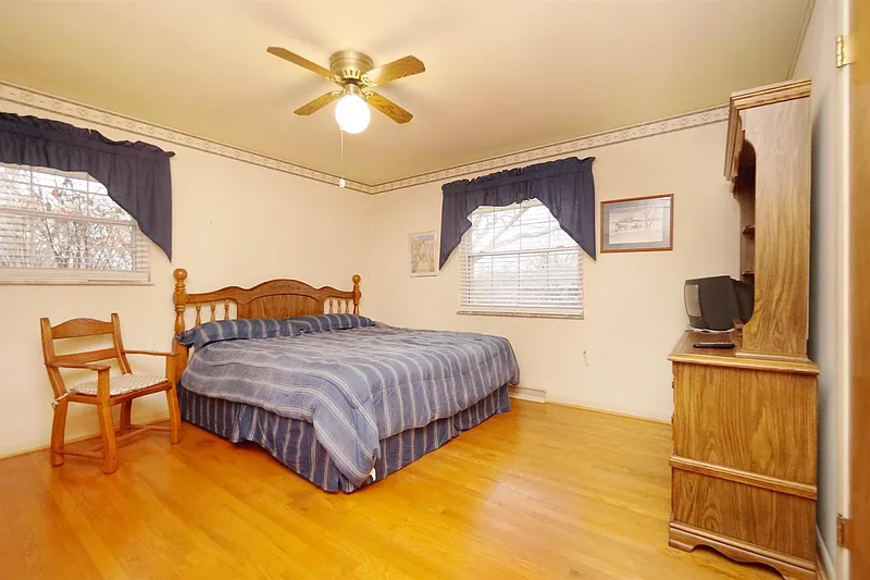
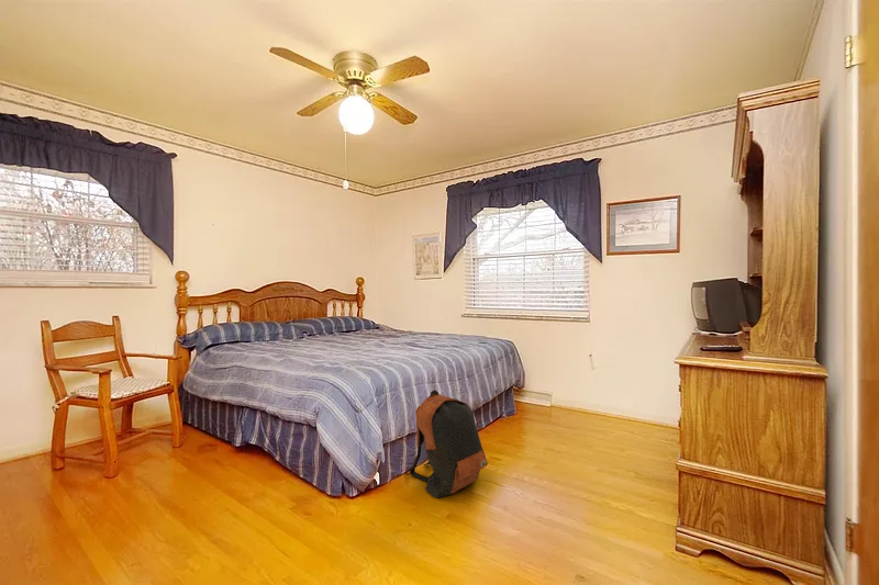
+ backpack (443, 437)
